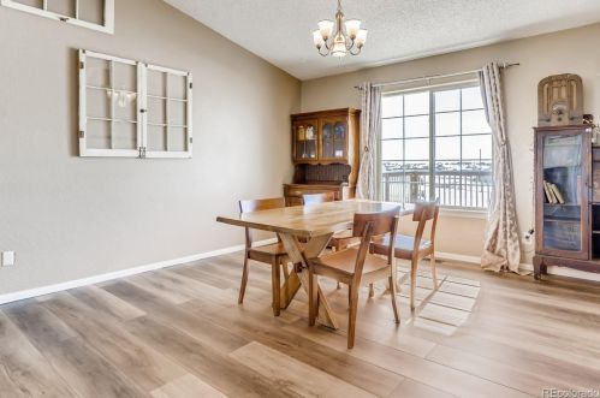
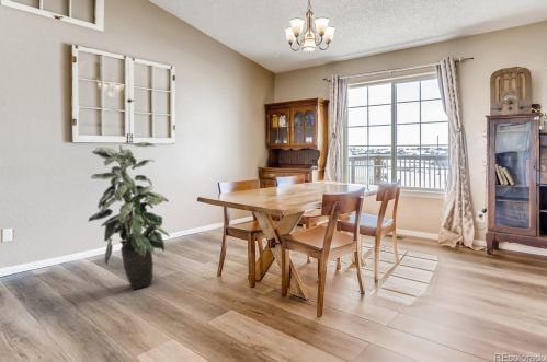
+ indoor plant (134, 215)
